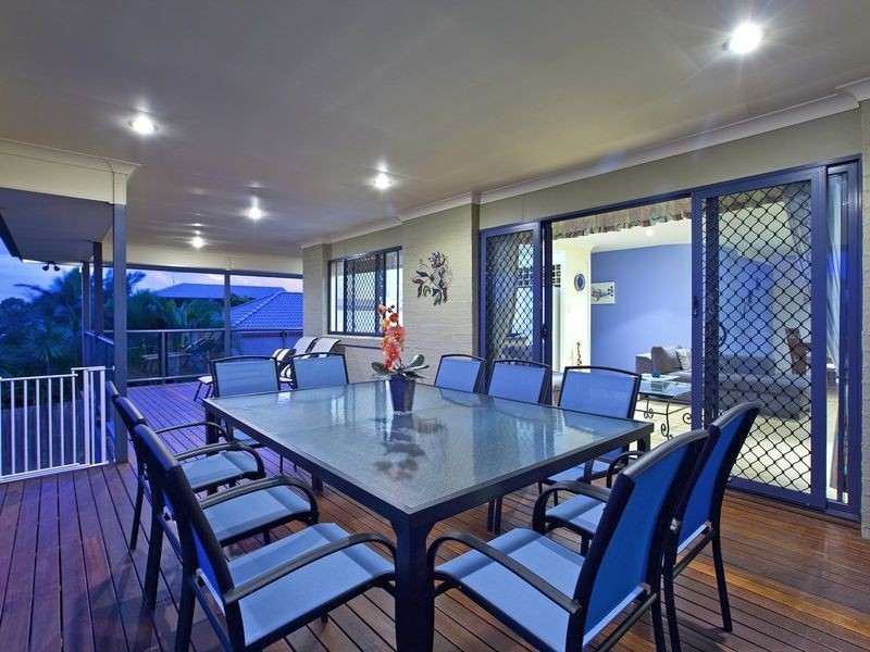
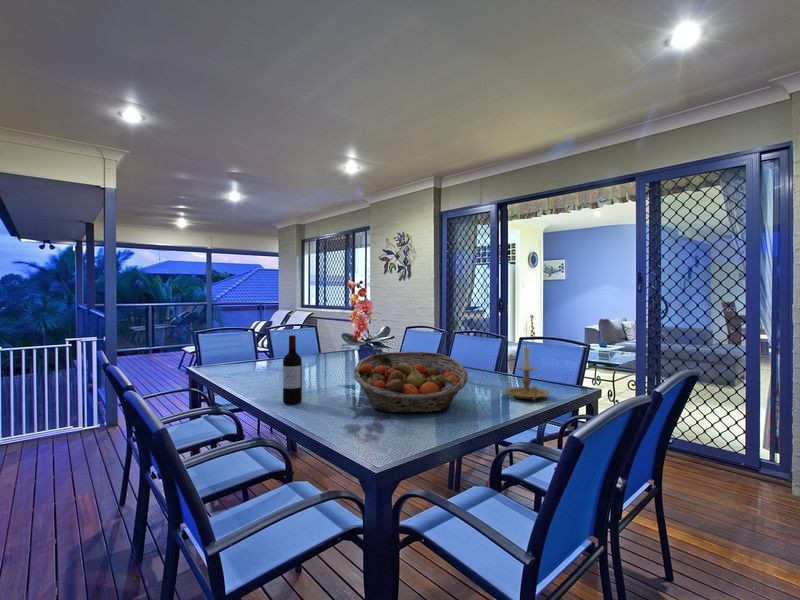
+ candle holder (526, 370)
+ fruit basket (410, 380)
+ wine bottle (292, 368)
